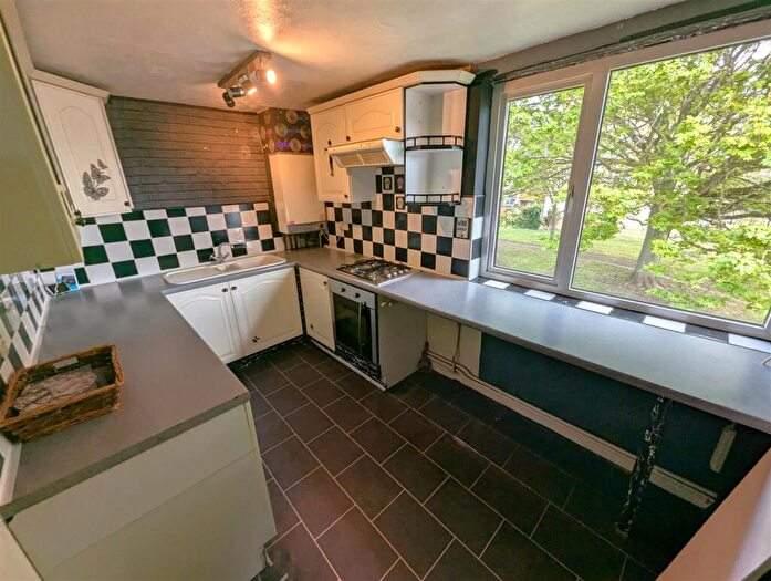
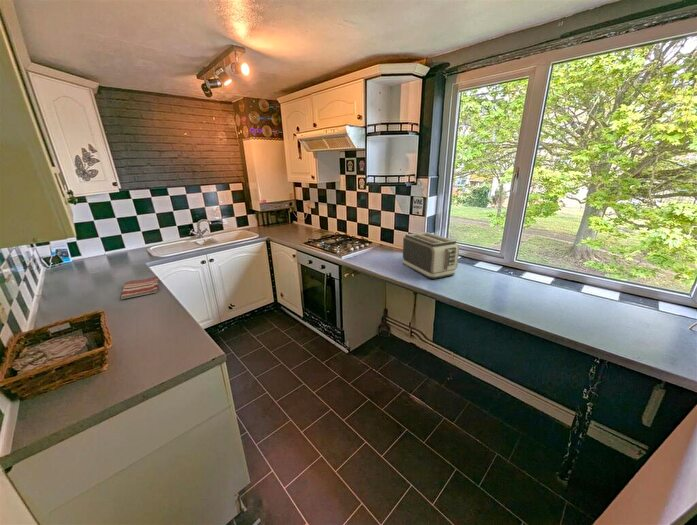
+ toaster (429, 253)
+ dish towel (140, 286)
